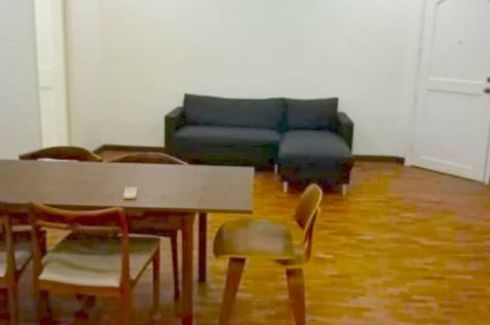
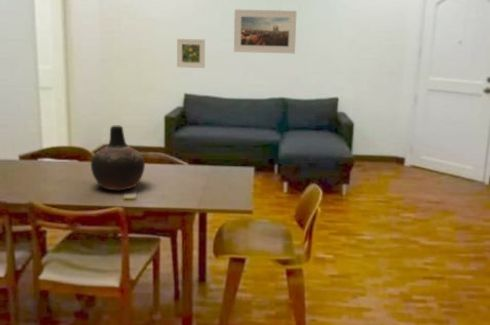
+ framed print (190, 53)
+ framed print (264, 31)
+ vase (117, 156)
